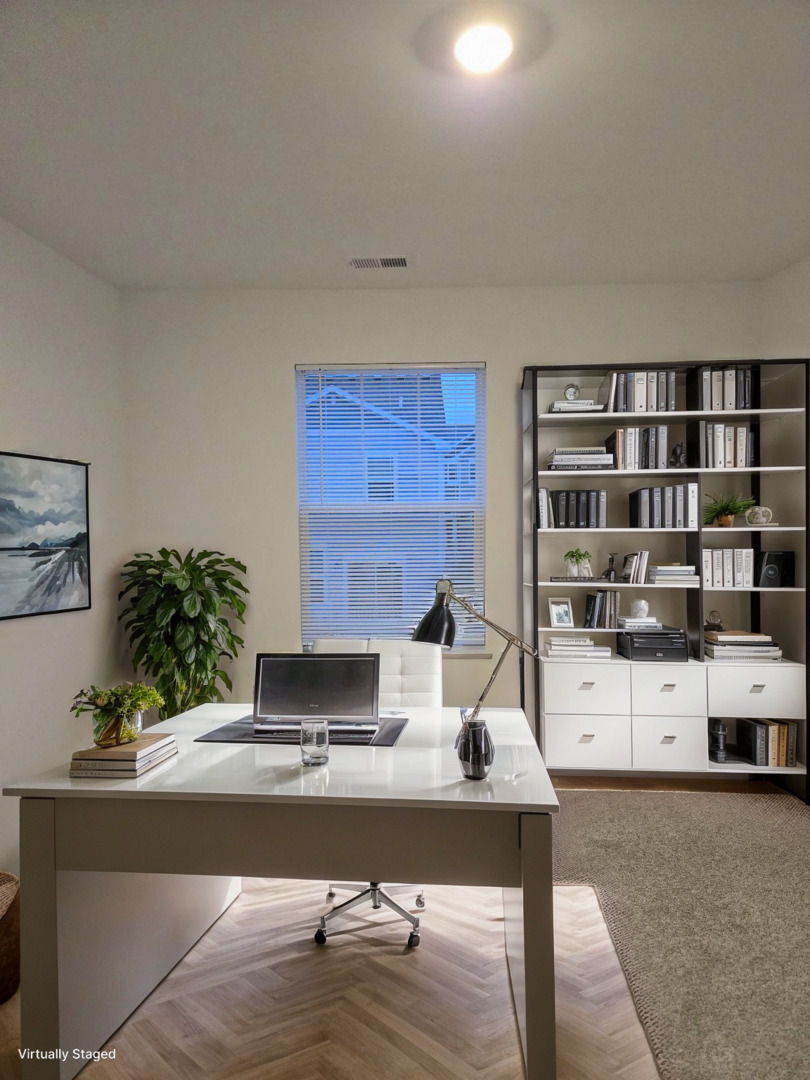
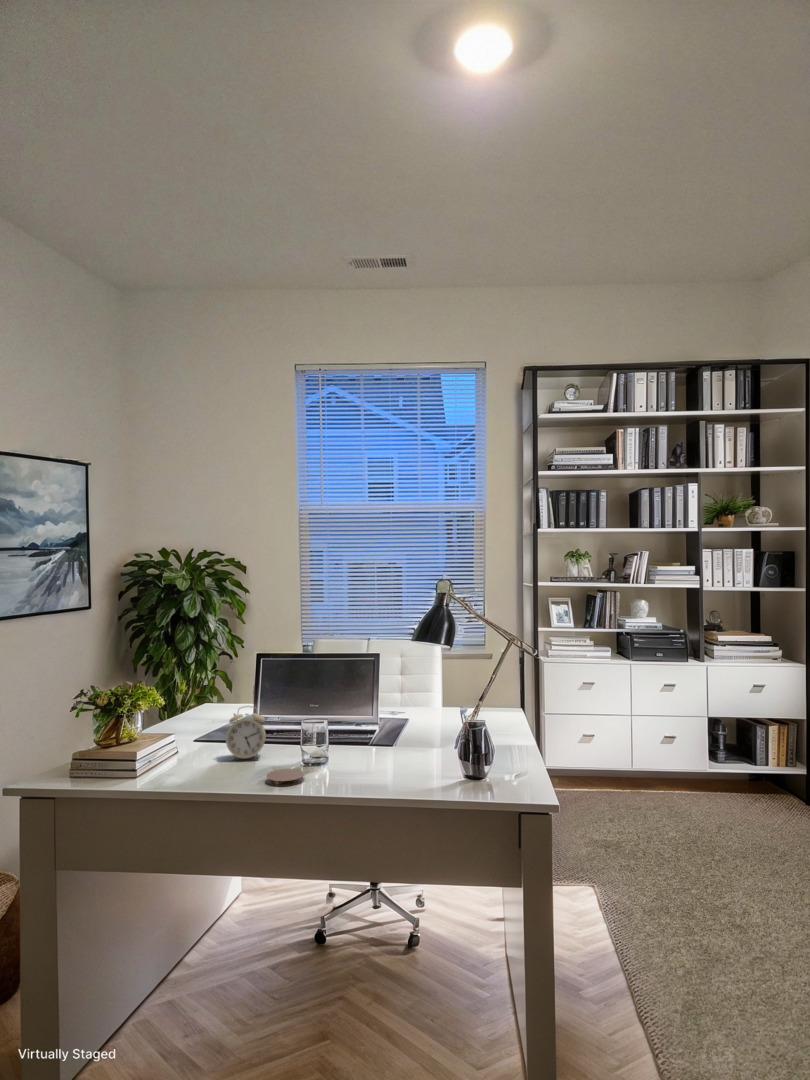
+ alarm clock (246, 732)
+ coaster (285, 777)
